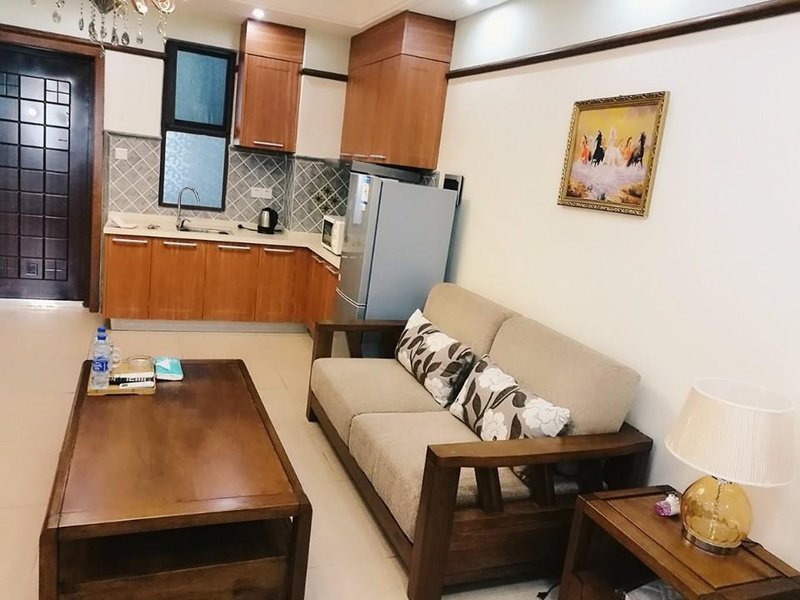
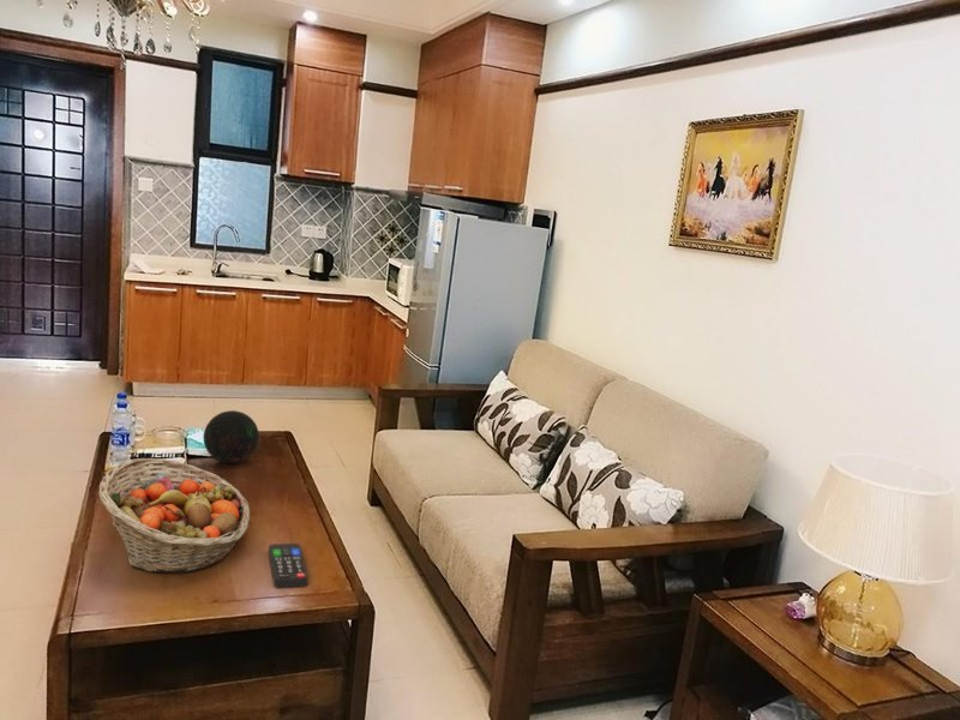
+ fruit basket (178, 511)
+ decorative orb (230, 437)
+ remote control (287, 563)
